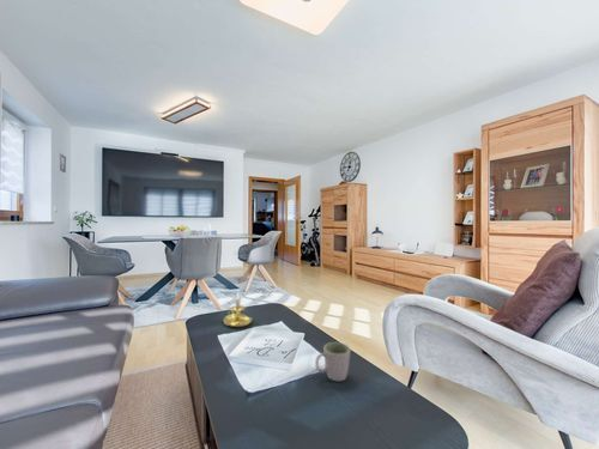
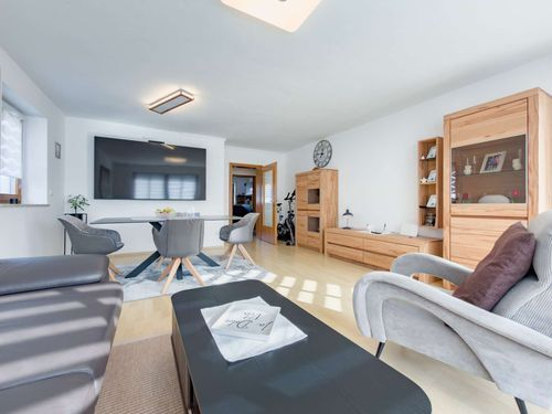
- mug (332, 363)
- candle holder (236, 305)
